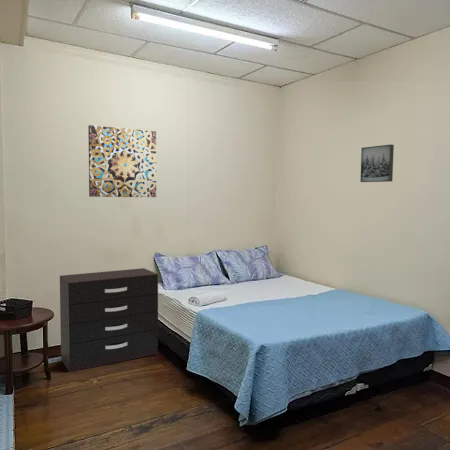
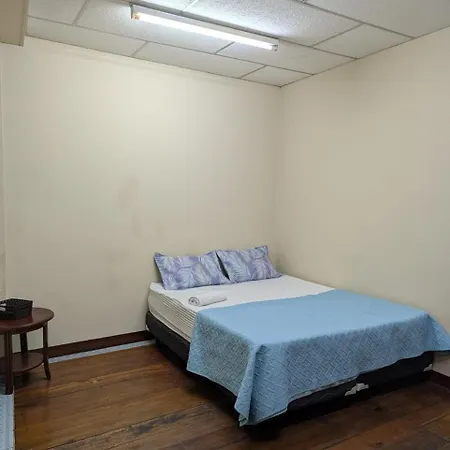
- wall art (123, 163)
- wall art (376, 164)
- dresser (110, 316)
